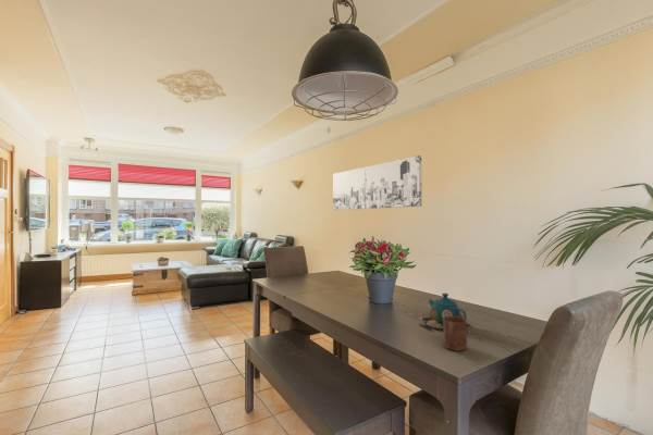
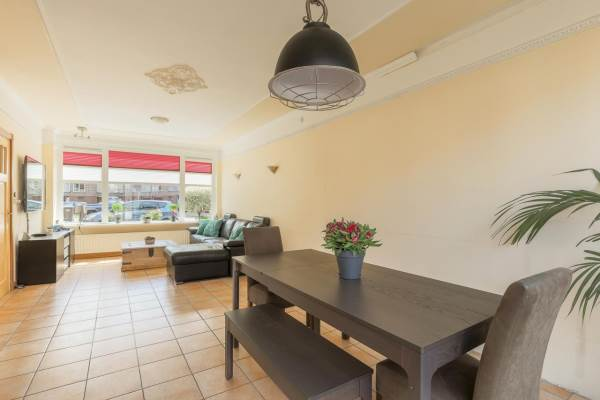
- teapot (444, 309)
- wall art (370, 187)
- cup (455, 334)
